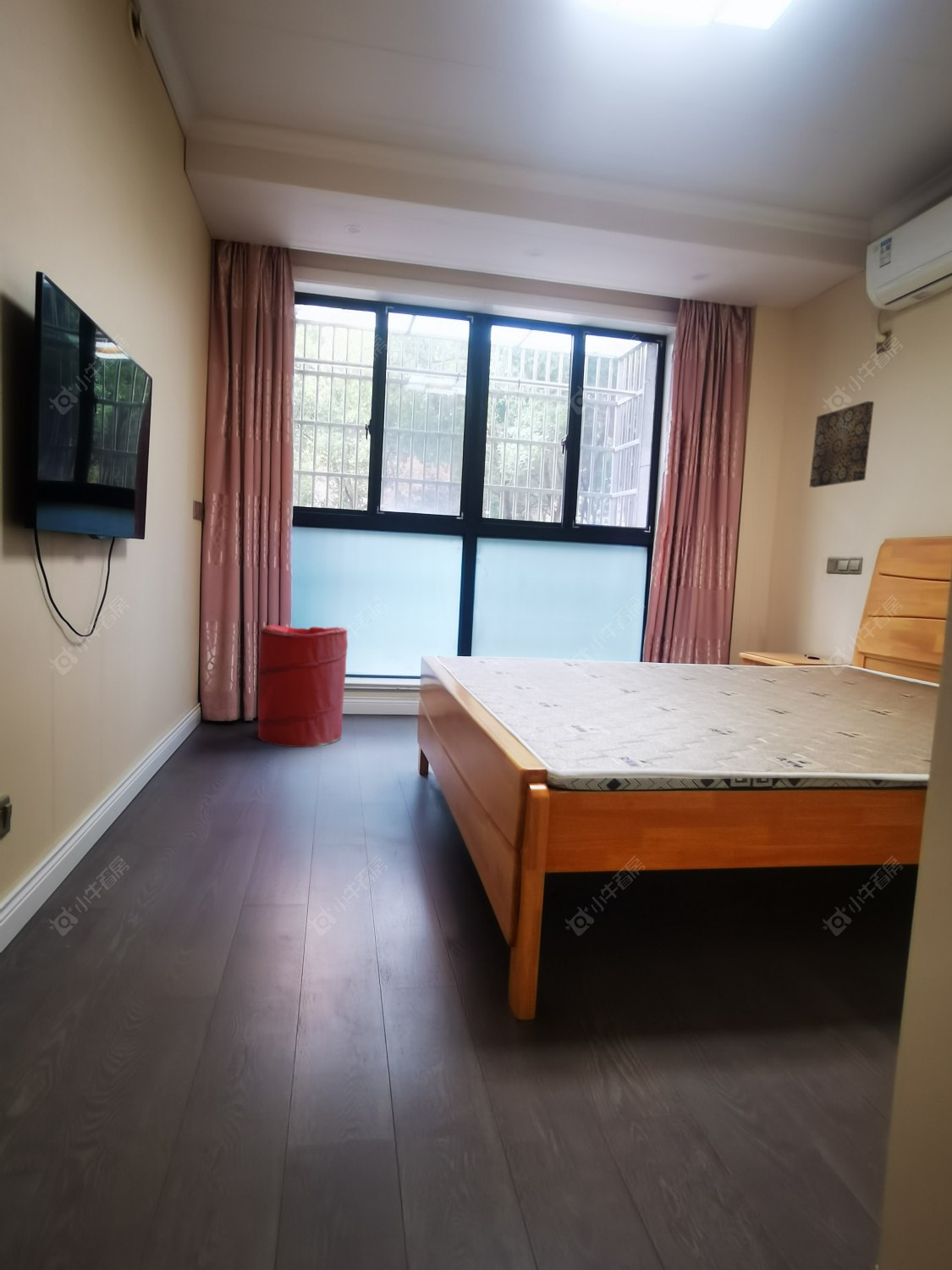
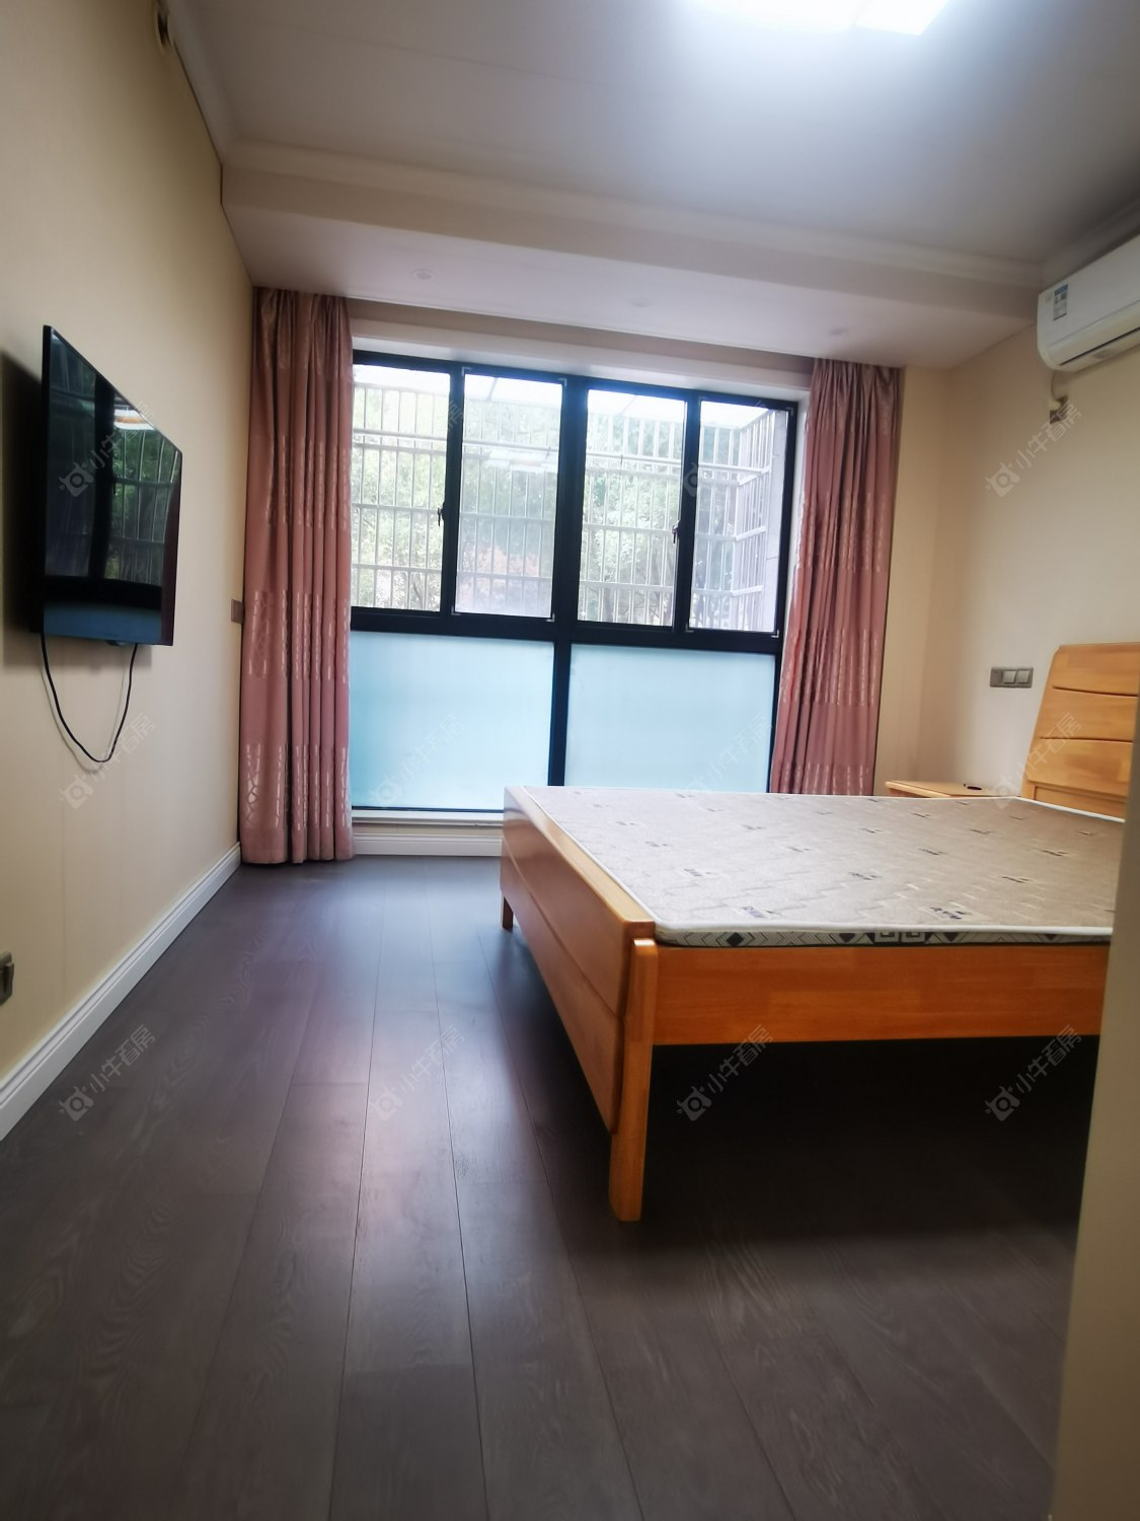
- wall art (839, 446)
- laundry hamper (303, 681)
